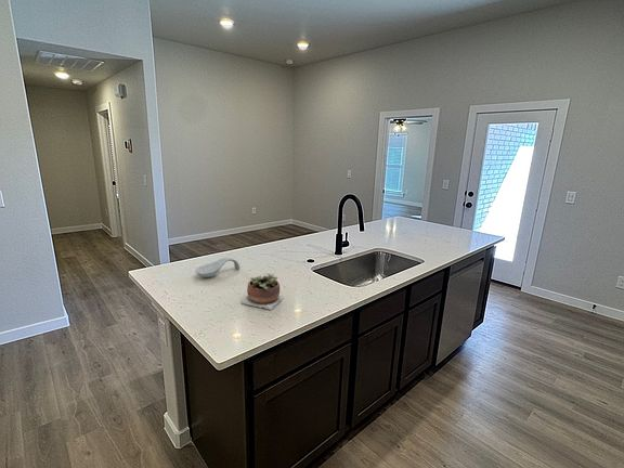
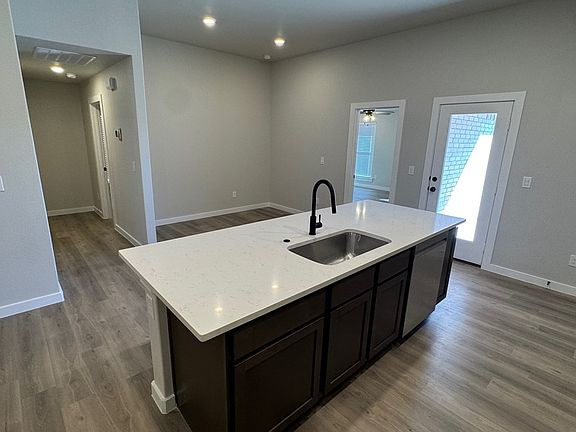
- succulent plant (263, 286)
- spoon rest (218, 266)
